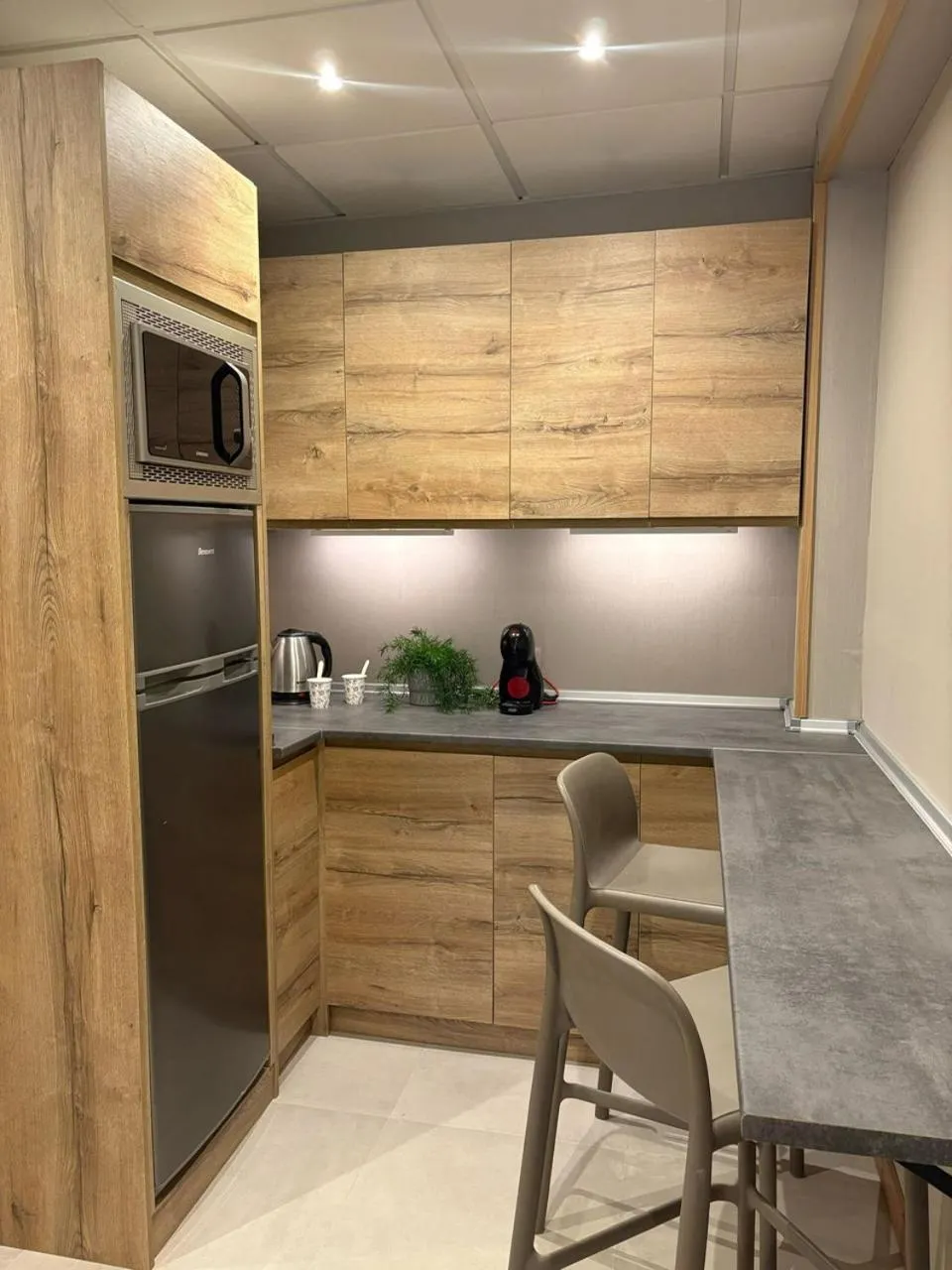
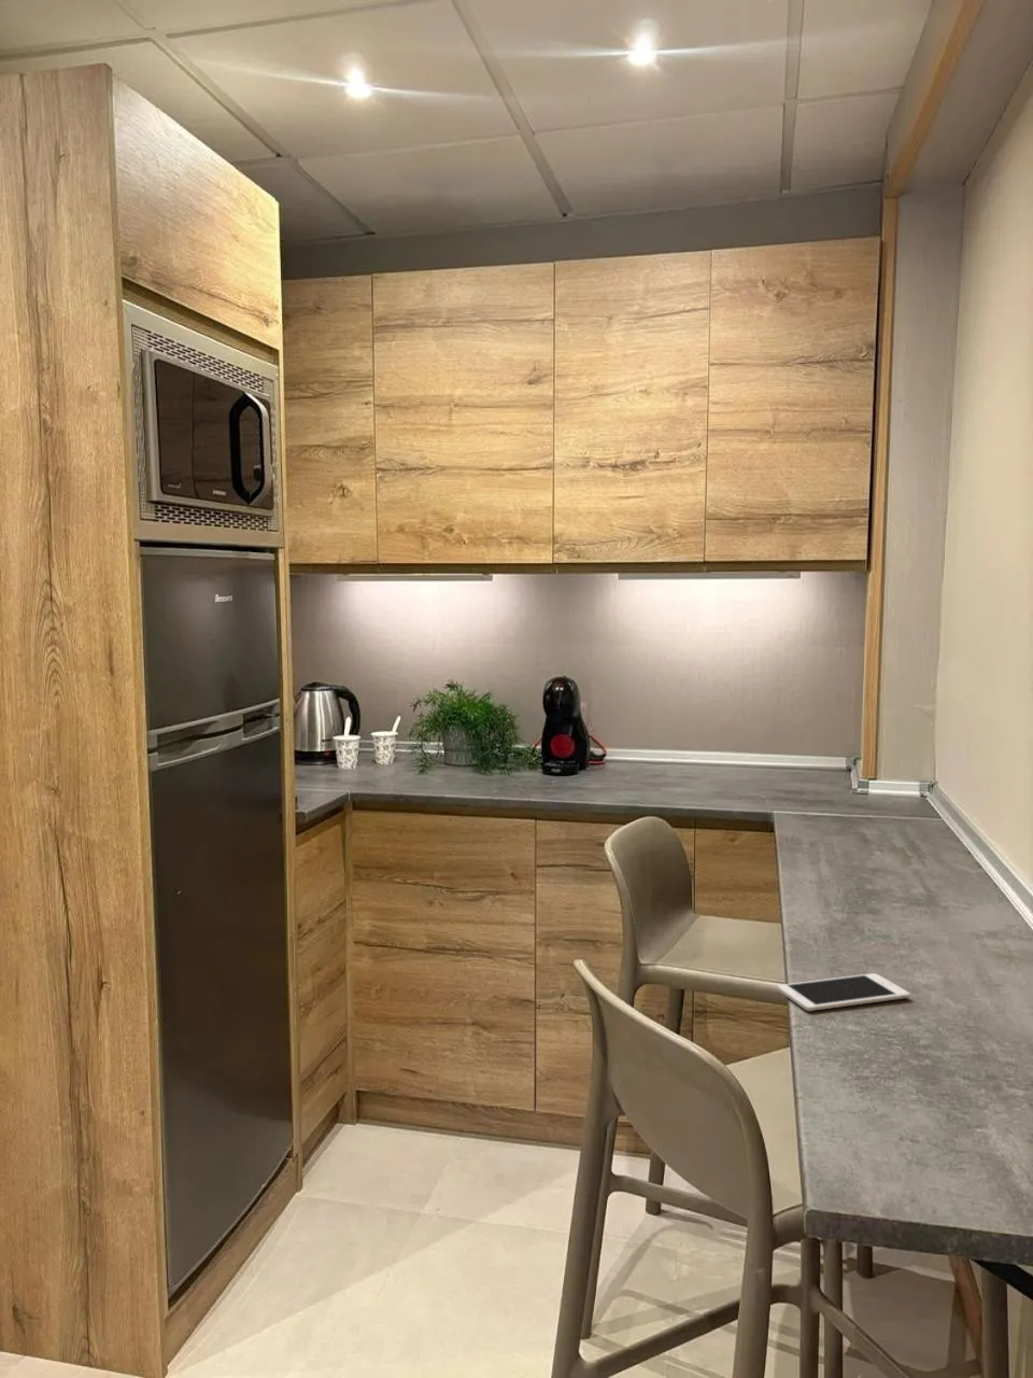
+ cell phone (842, 992)
